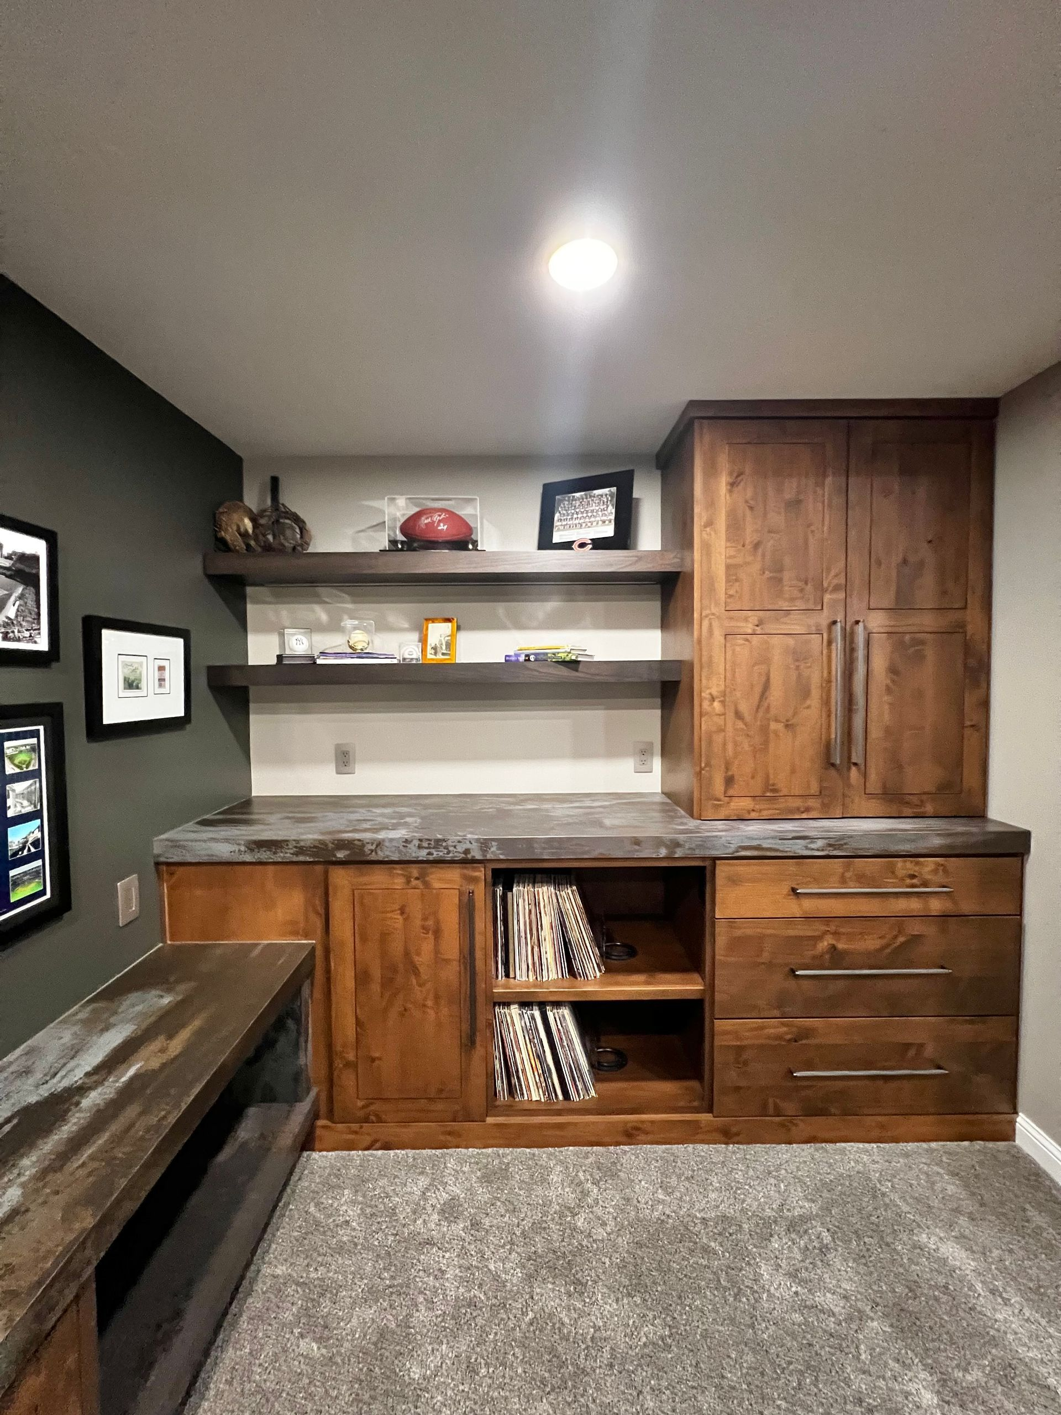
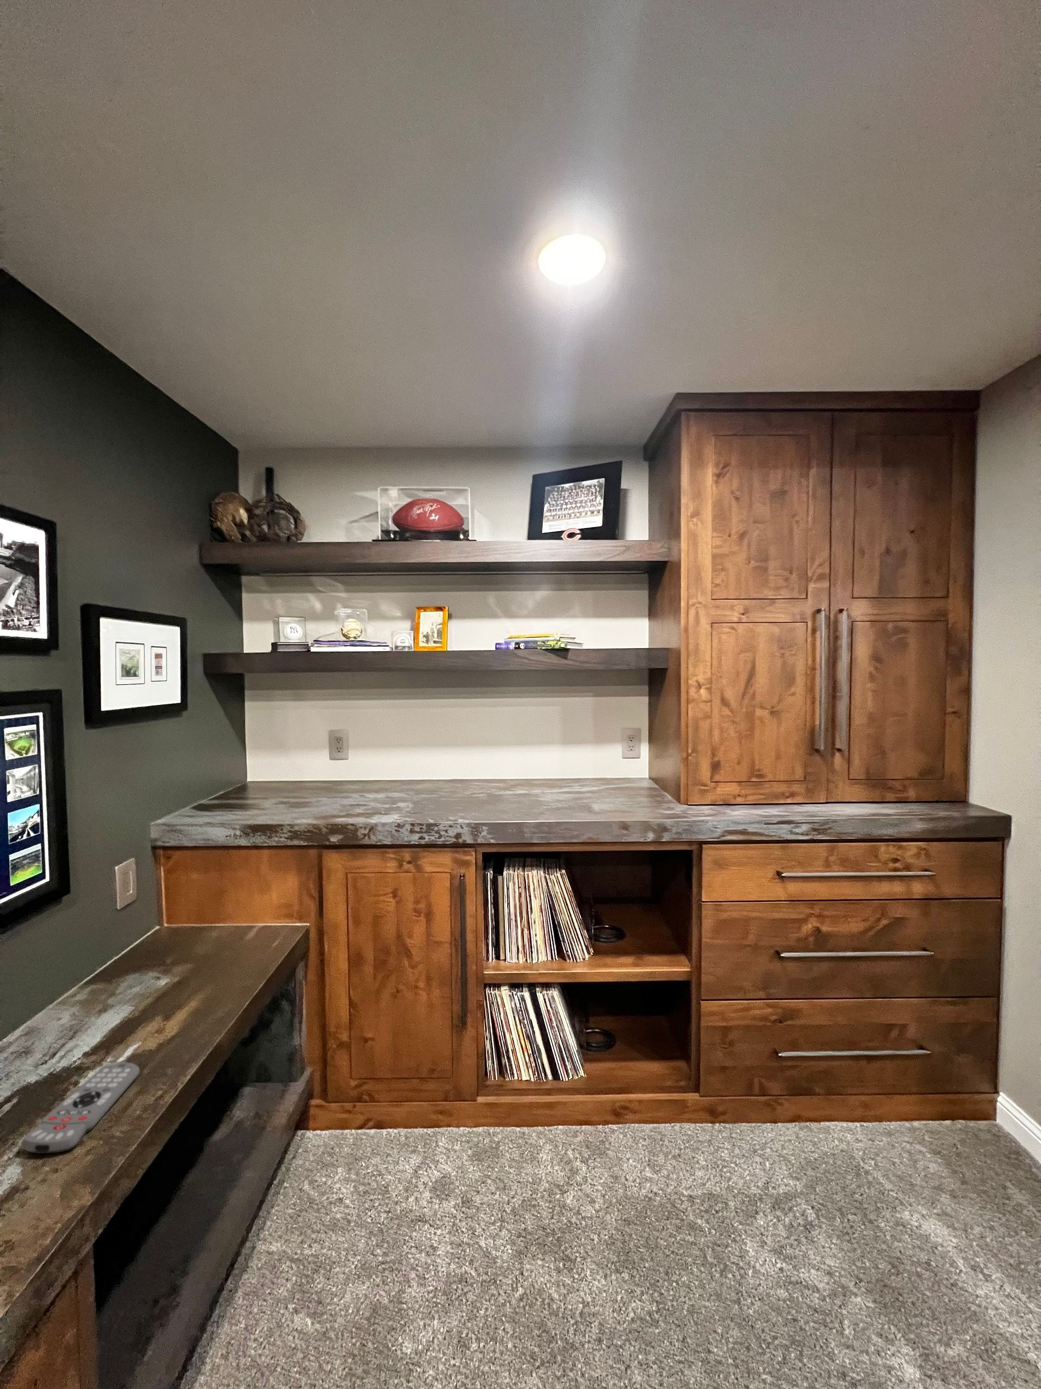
+ remote control (89, 1104)
